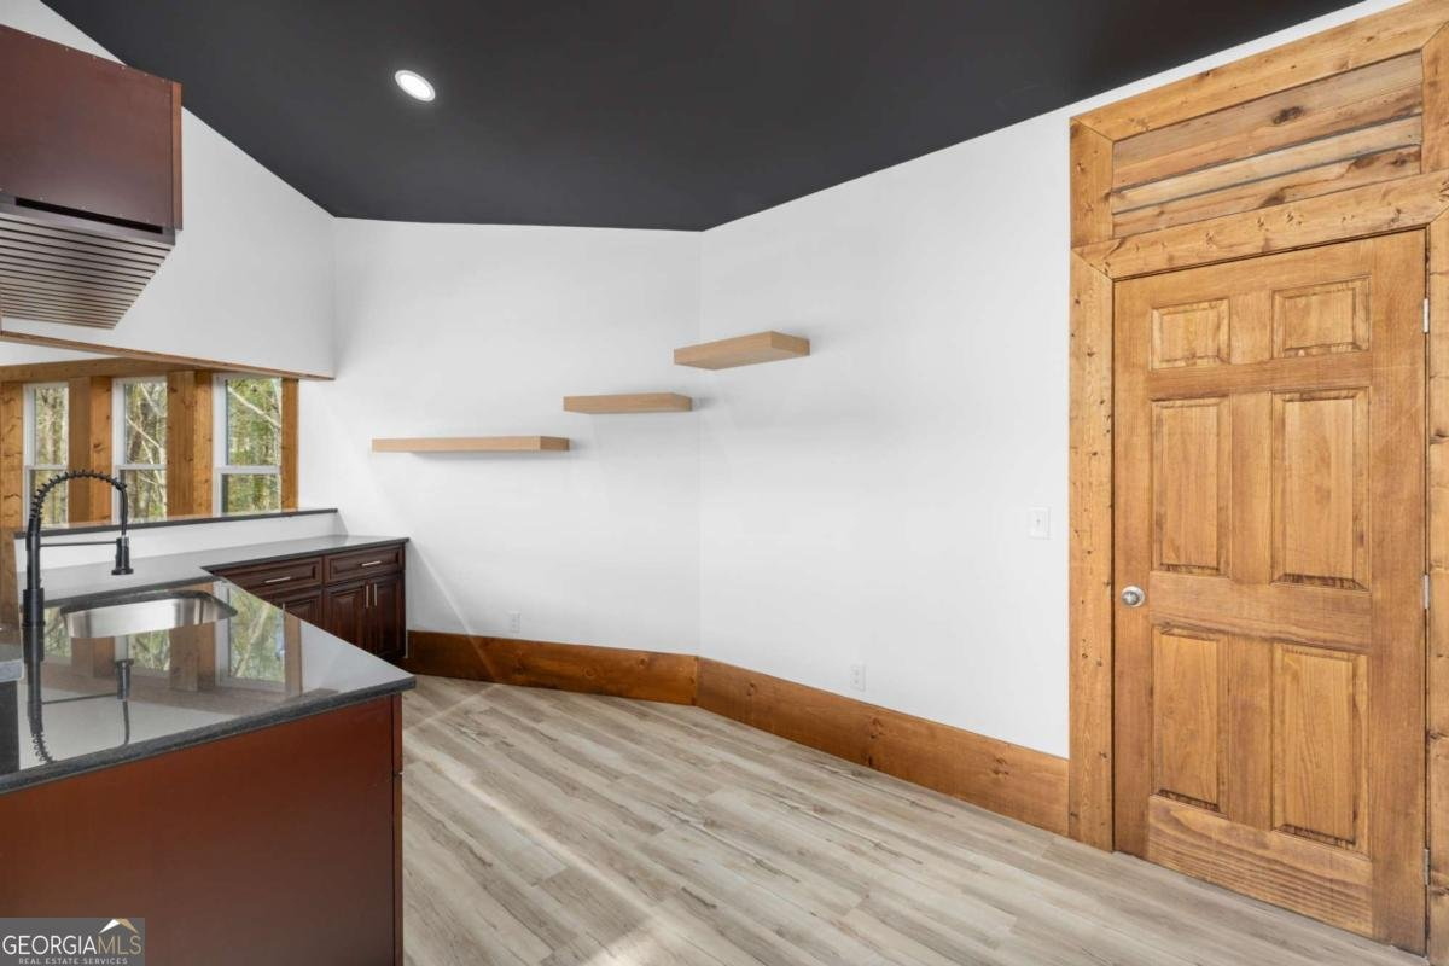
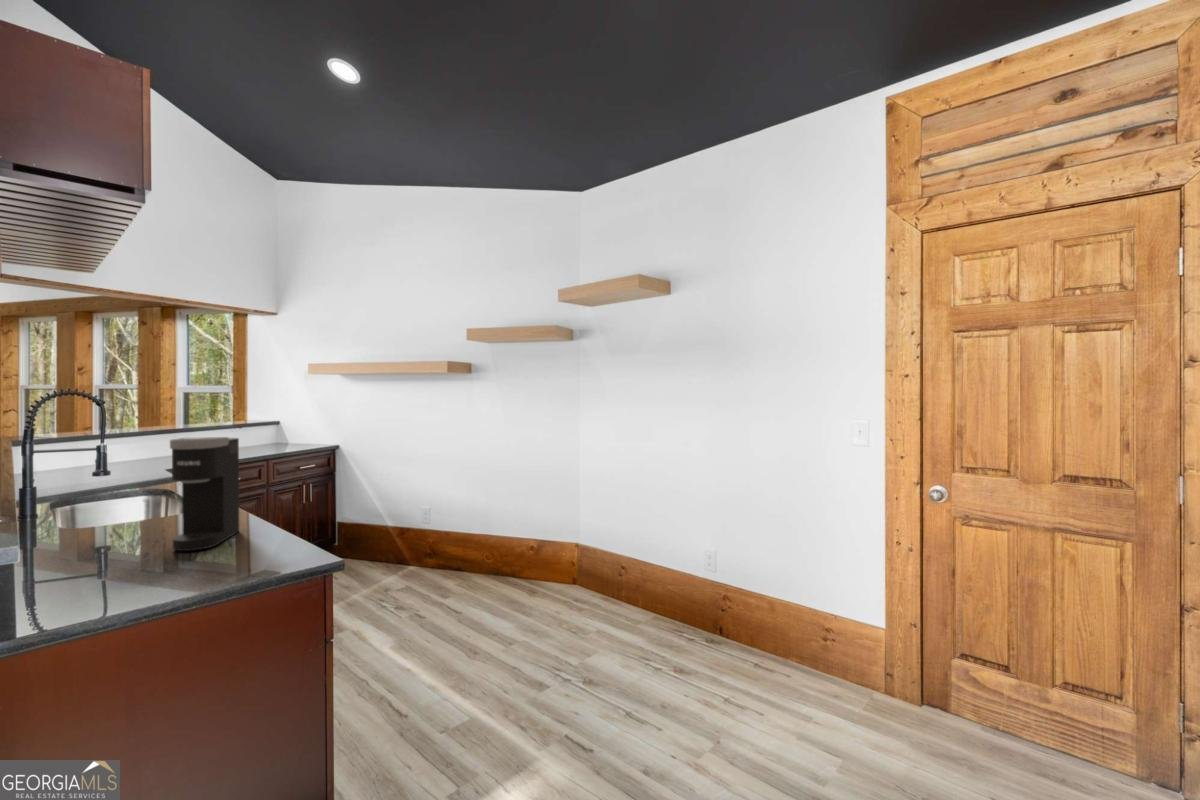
+ coffee maker (207, 488)
